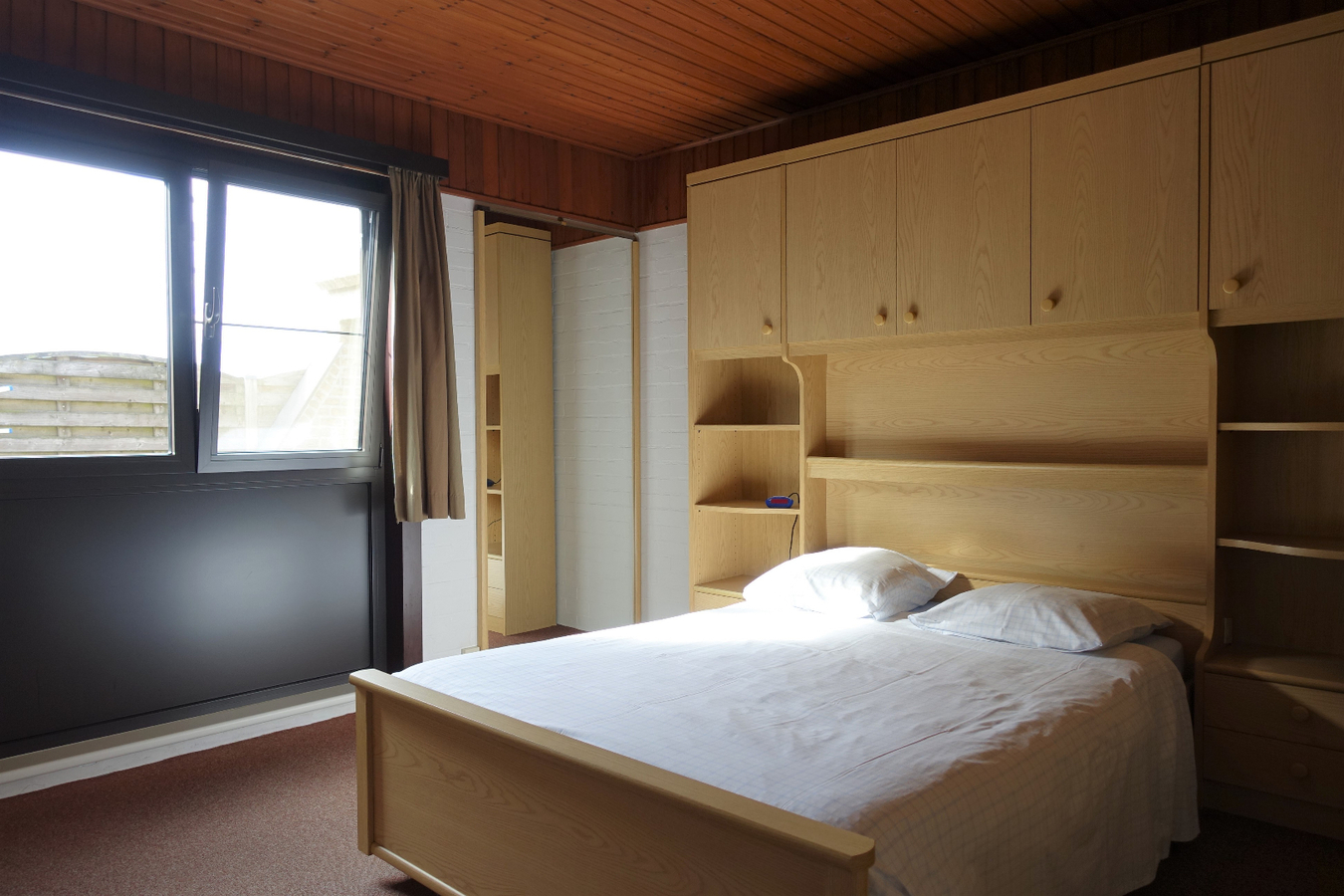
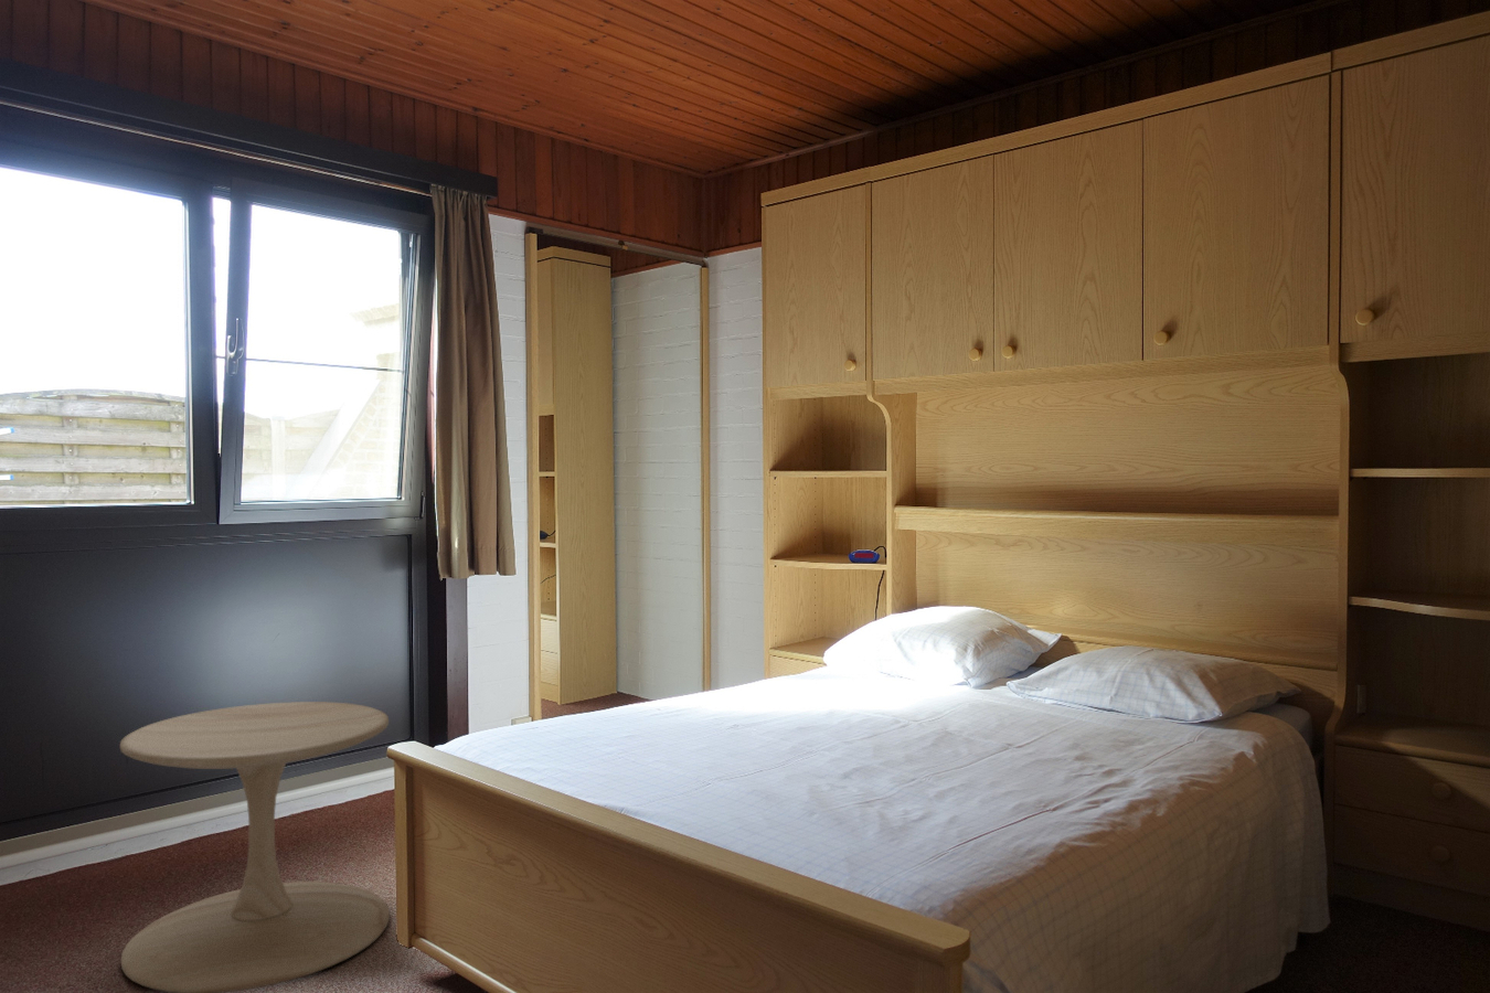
+ side table (262, 831)
